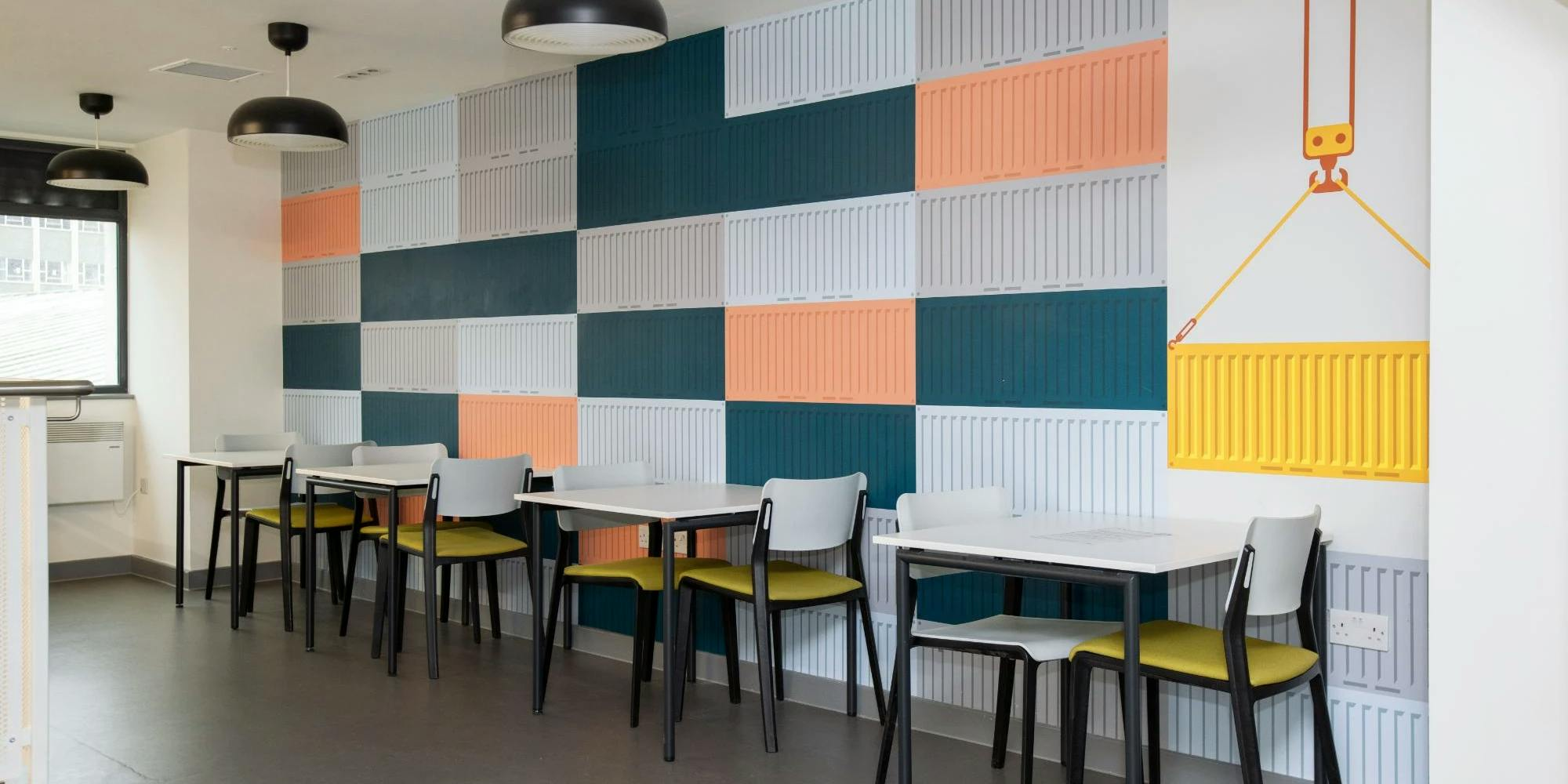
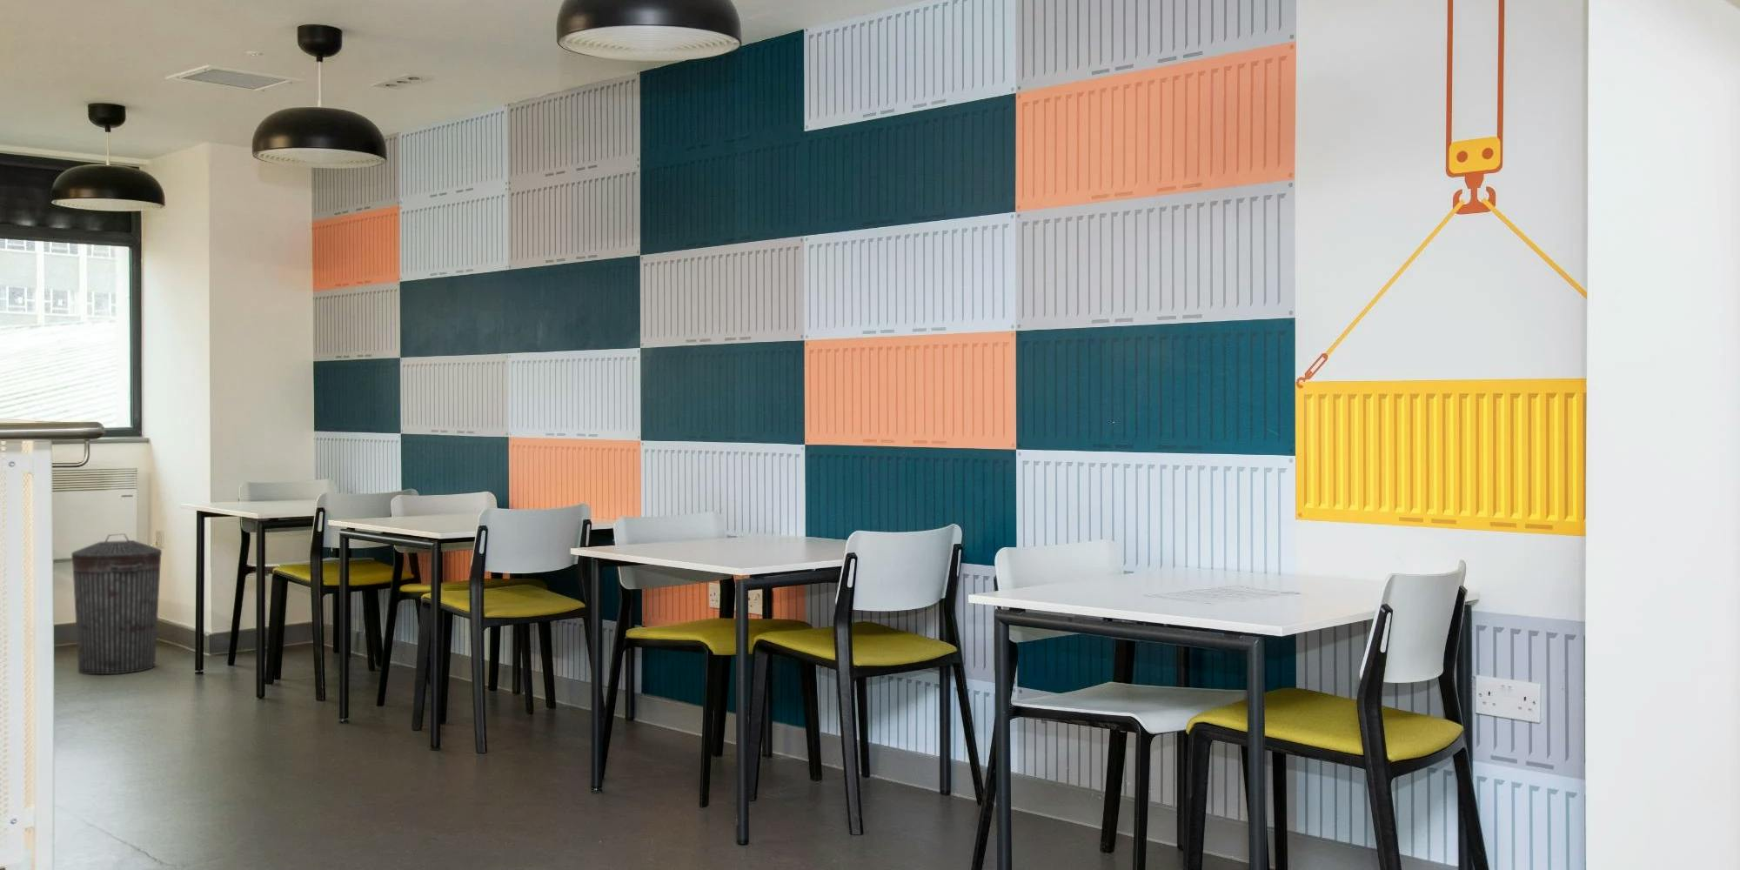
+ trash can (117, 601)
